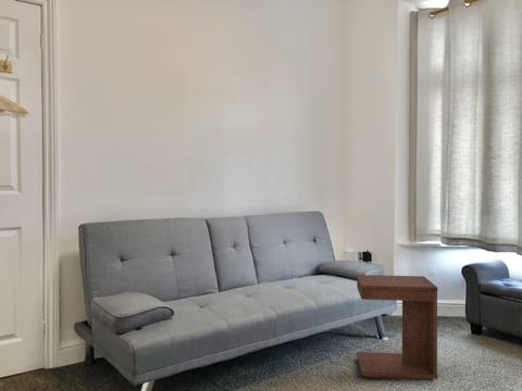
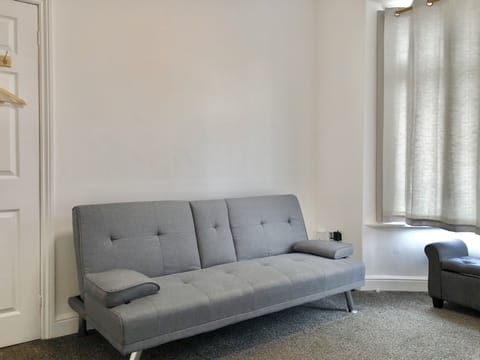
- side table (402, 326)
